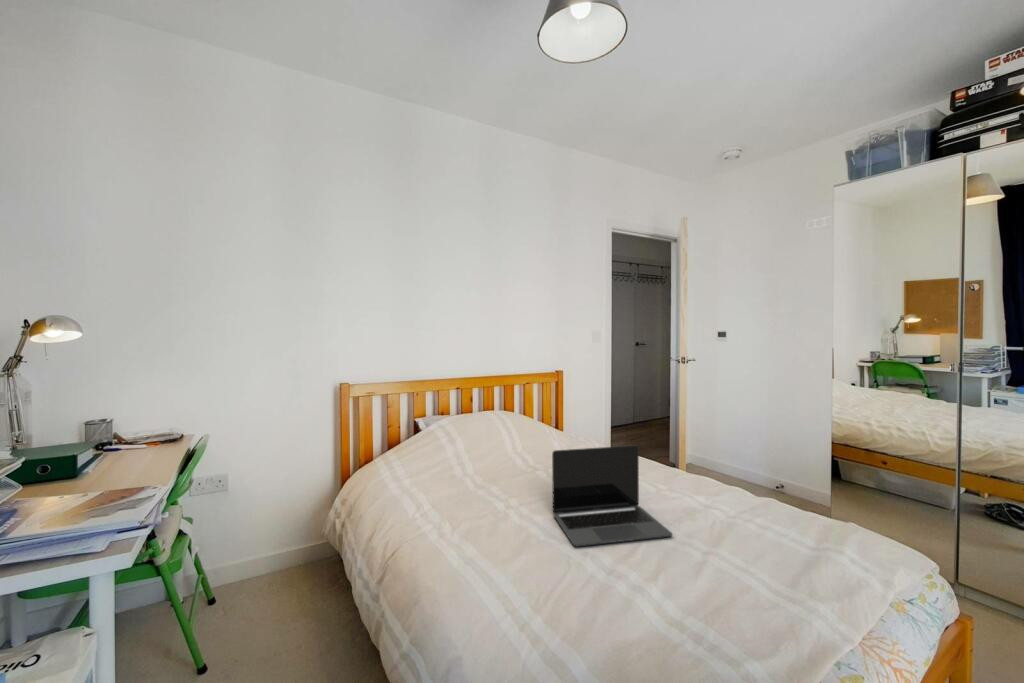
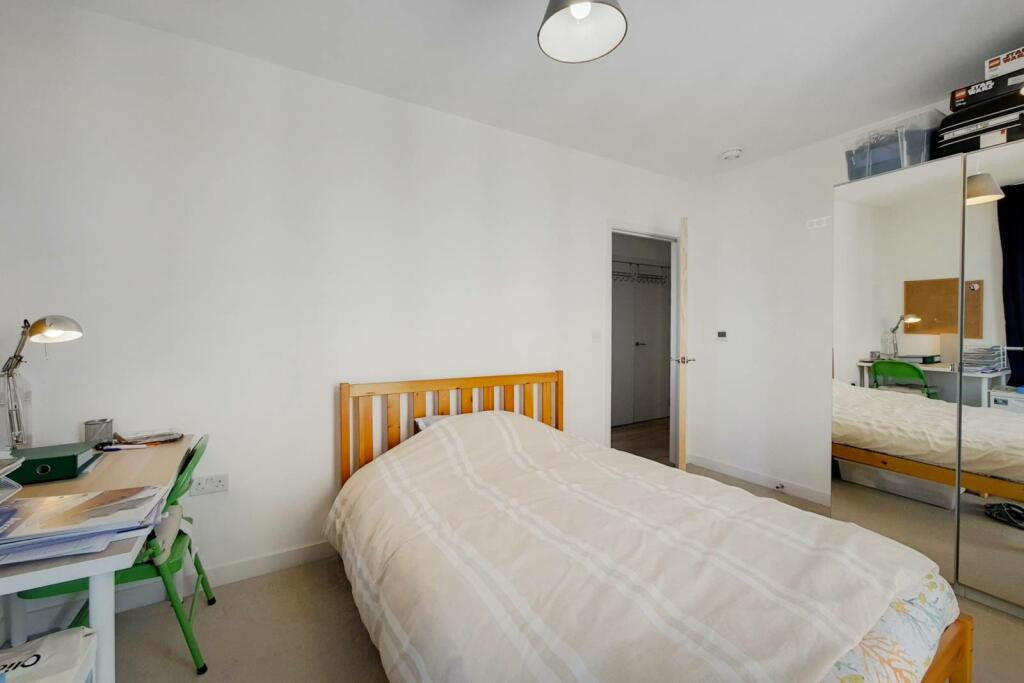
- laptop (609, 491)
